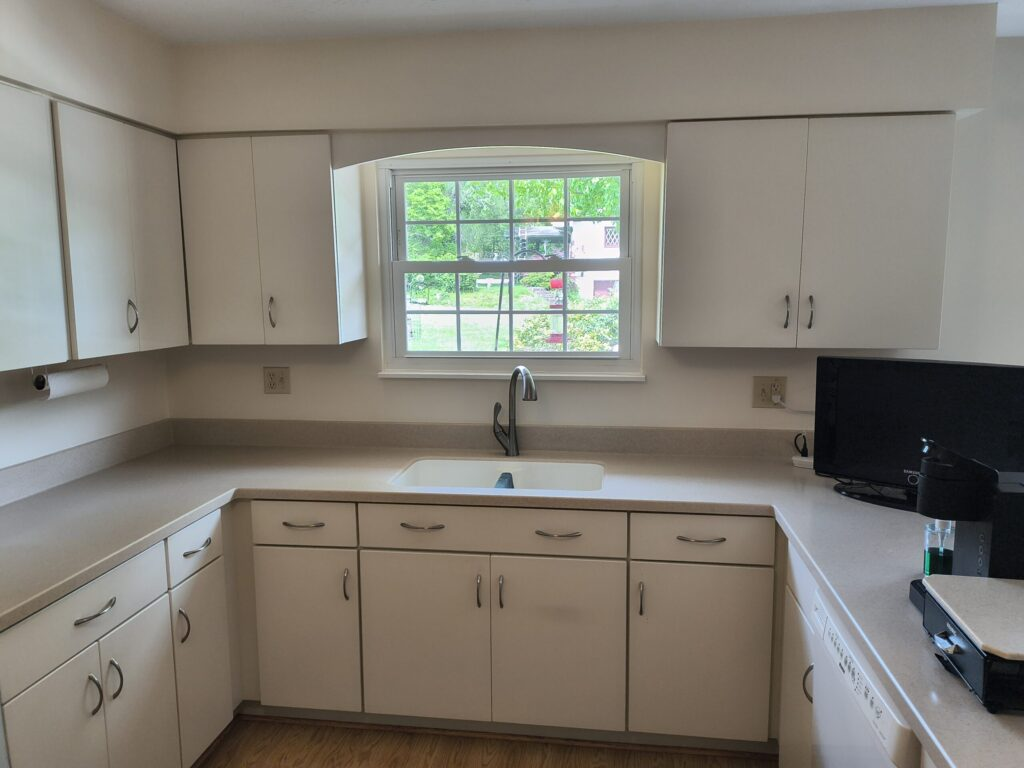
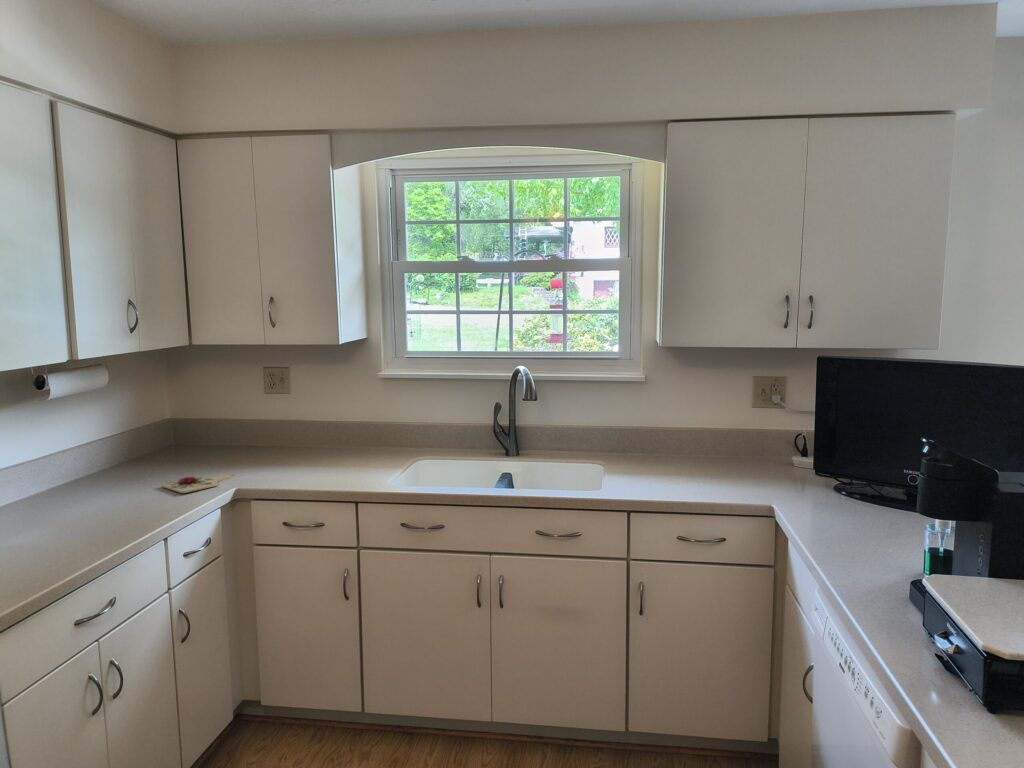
+ cutting board (203, 479)
